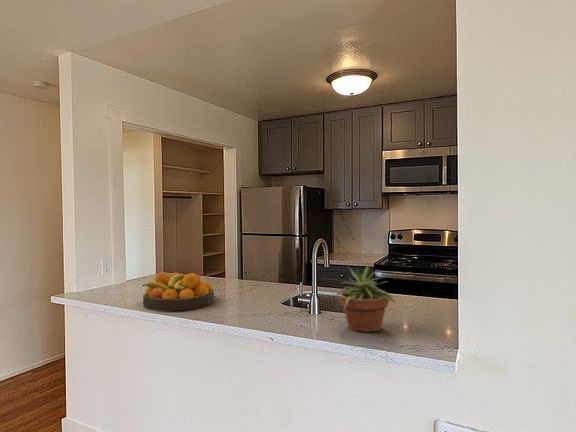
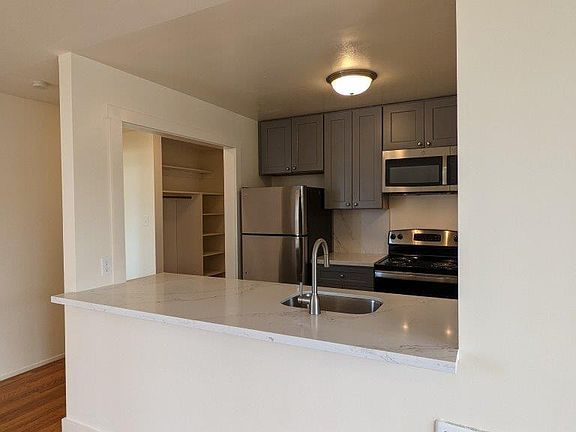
- potted plant (362, 296)
- fruit bowl (179, 287)
